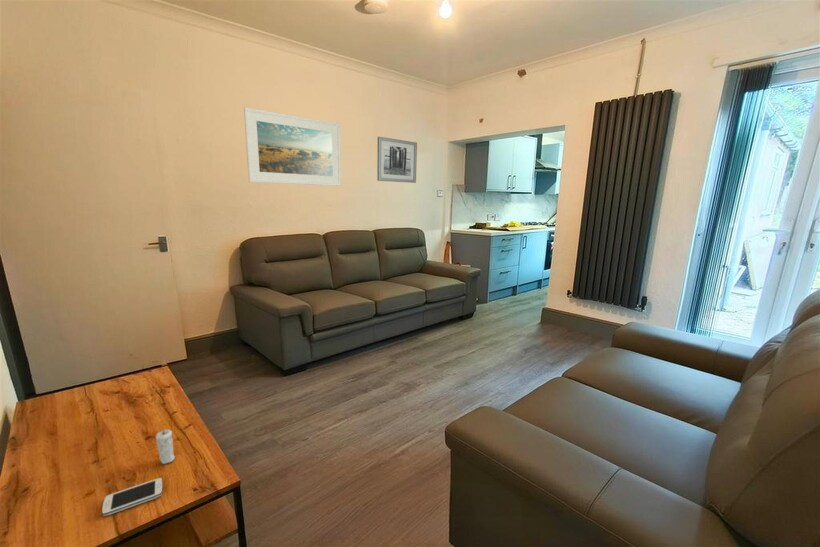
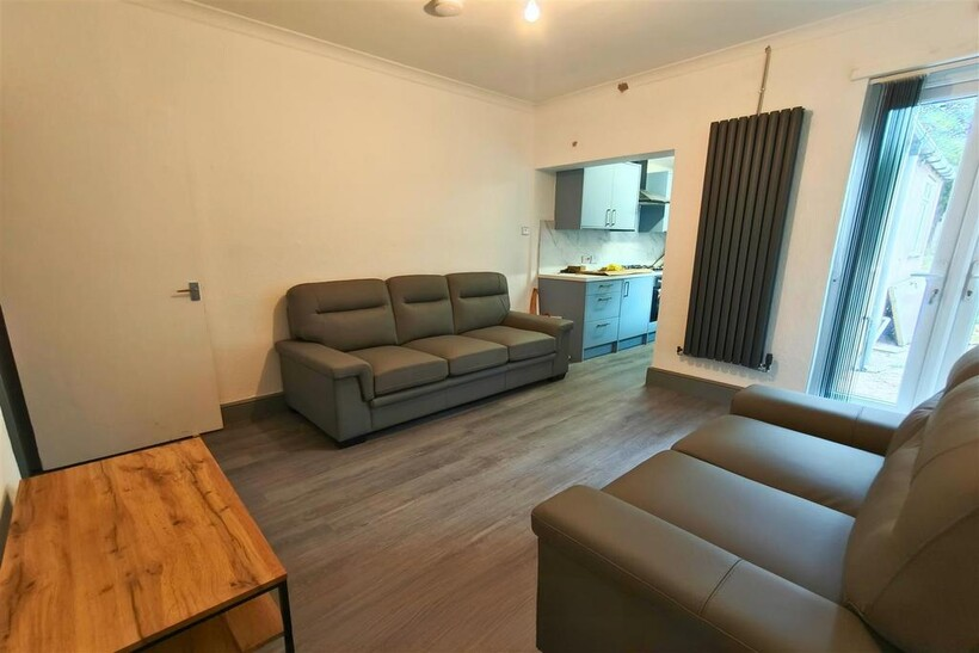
- candle (165, 443)
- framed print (297, 150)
- smartphone (133, 496)
- wall art (397, 161)
